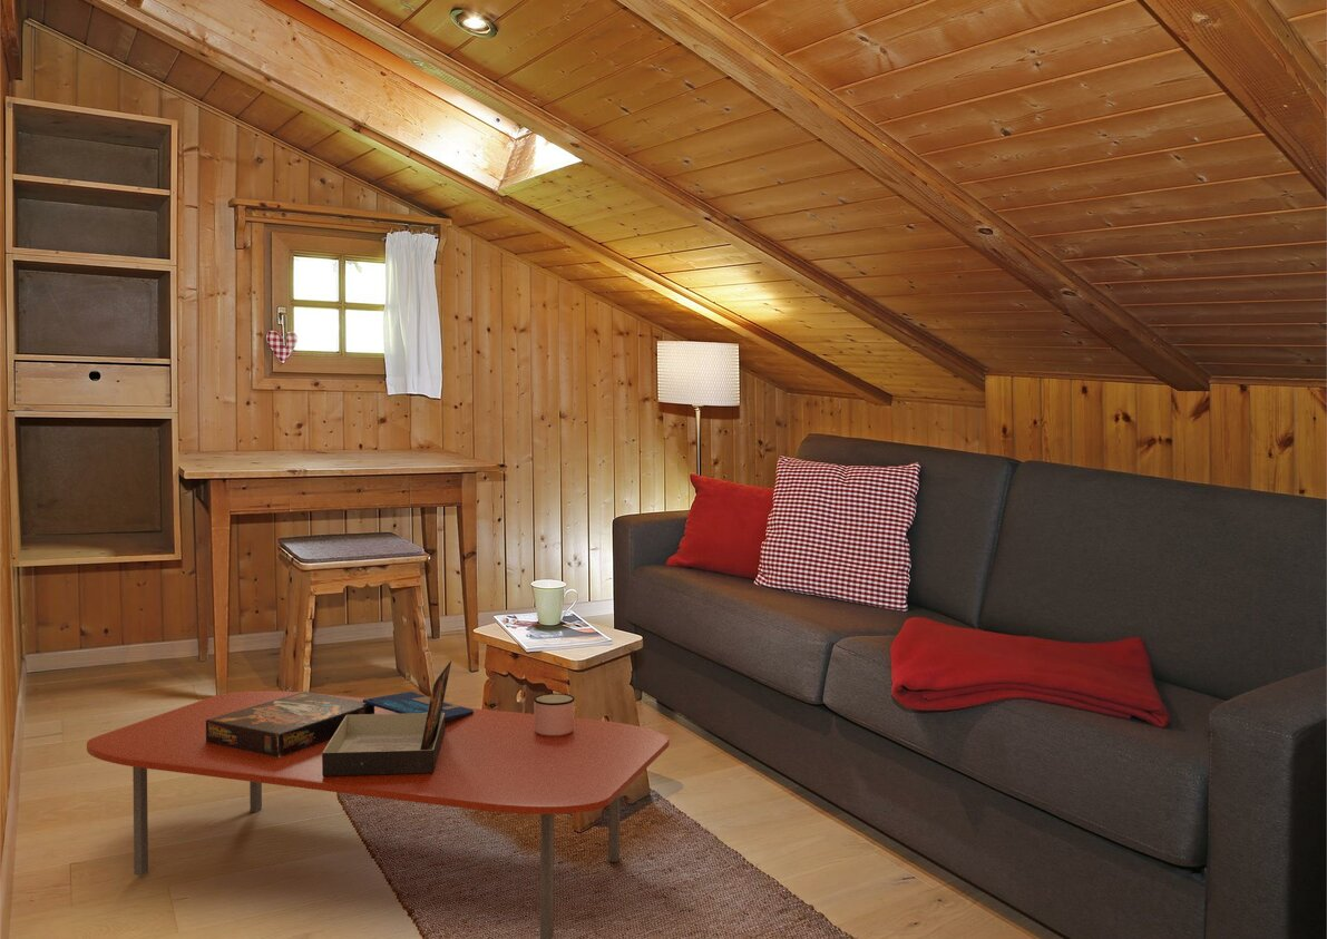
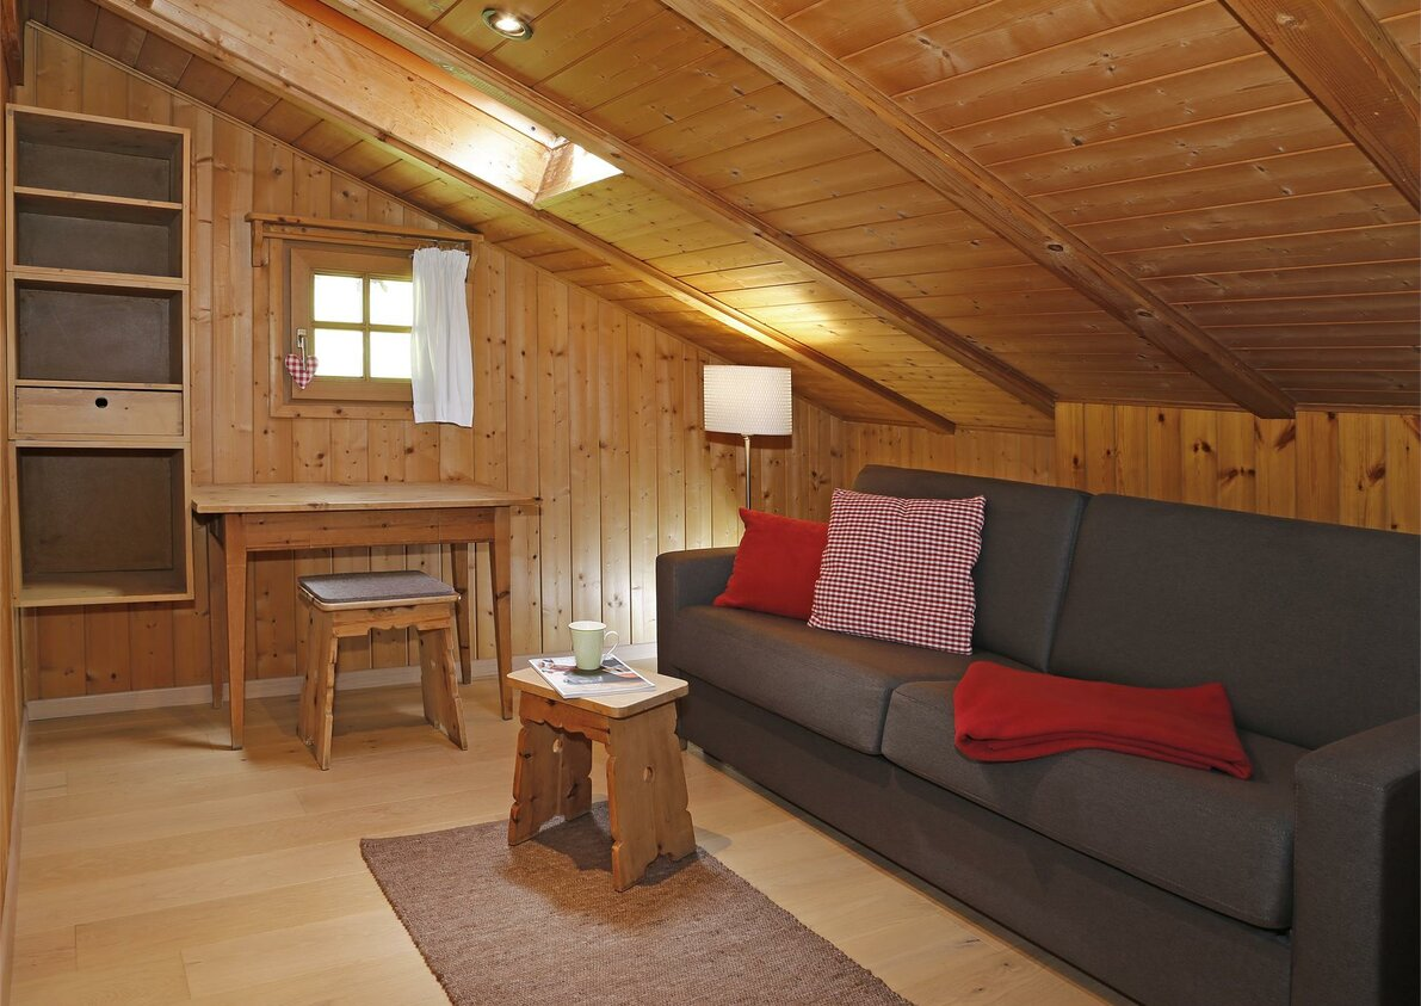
- mug (556, 712)
- board game (340, 697)
- coffee table (384, 798)
